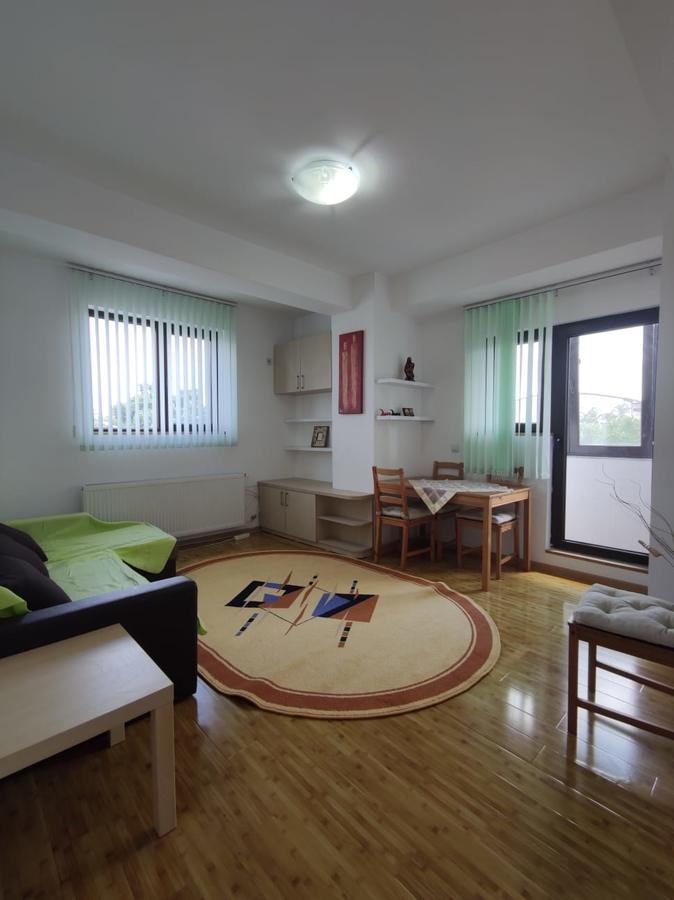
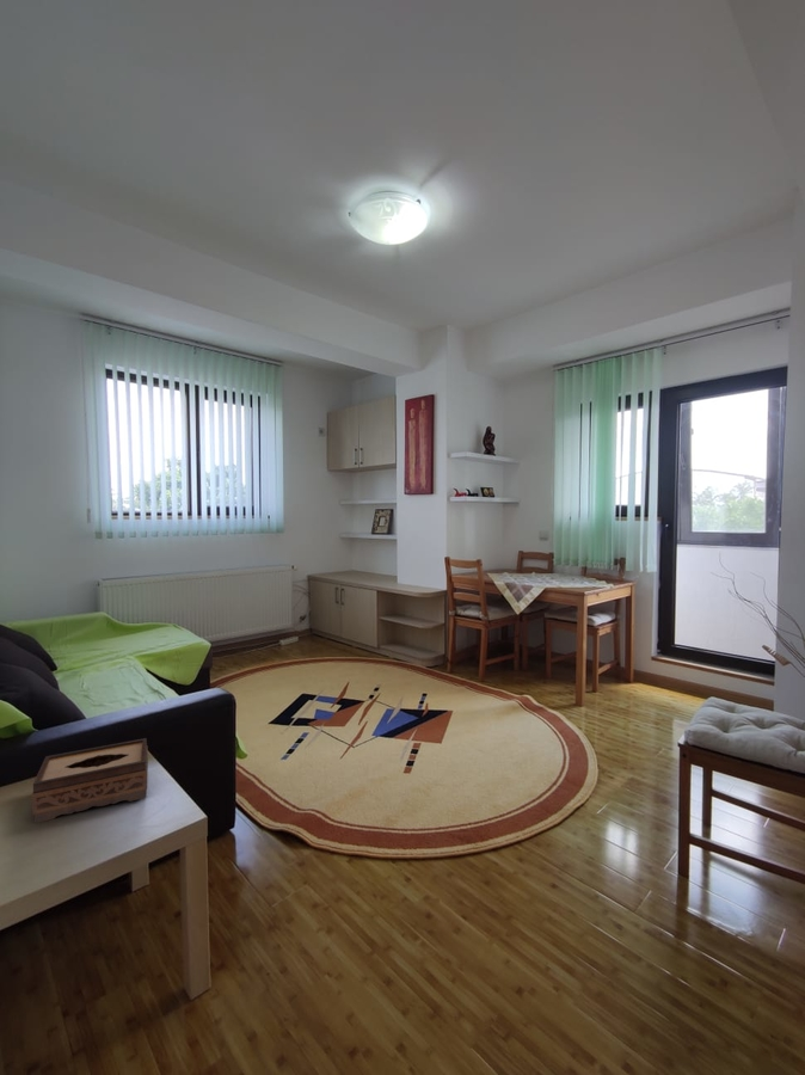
+ tissue box (96, 776)
